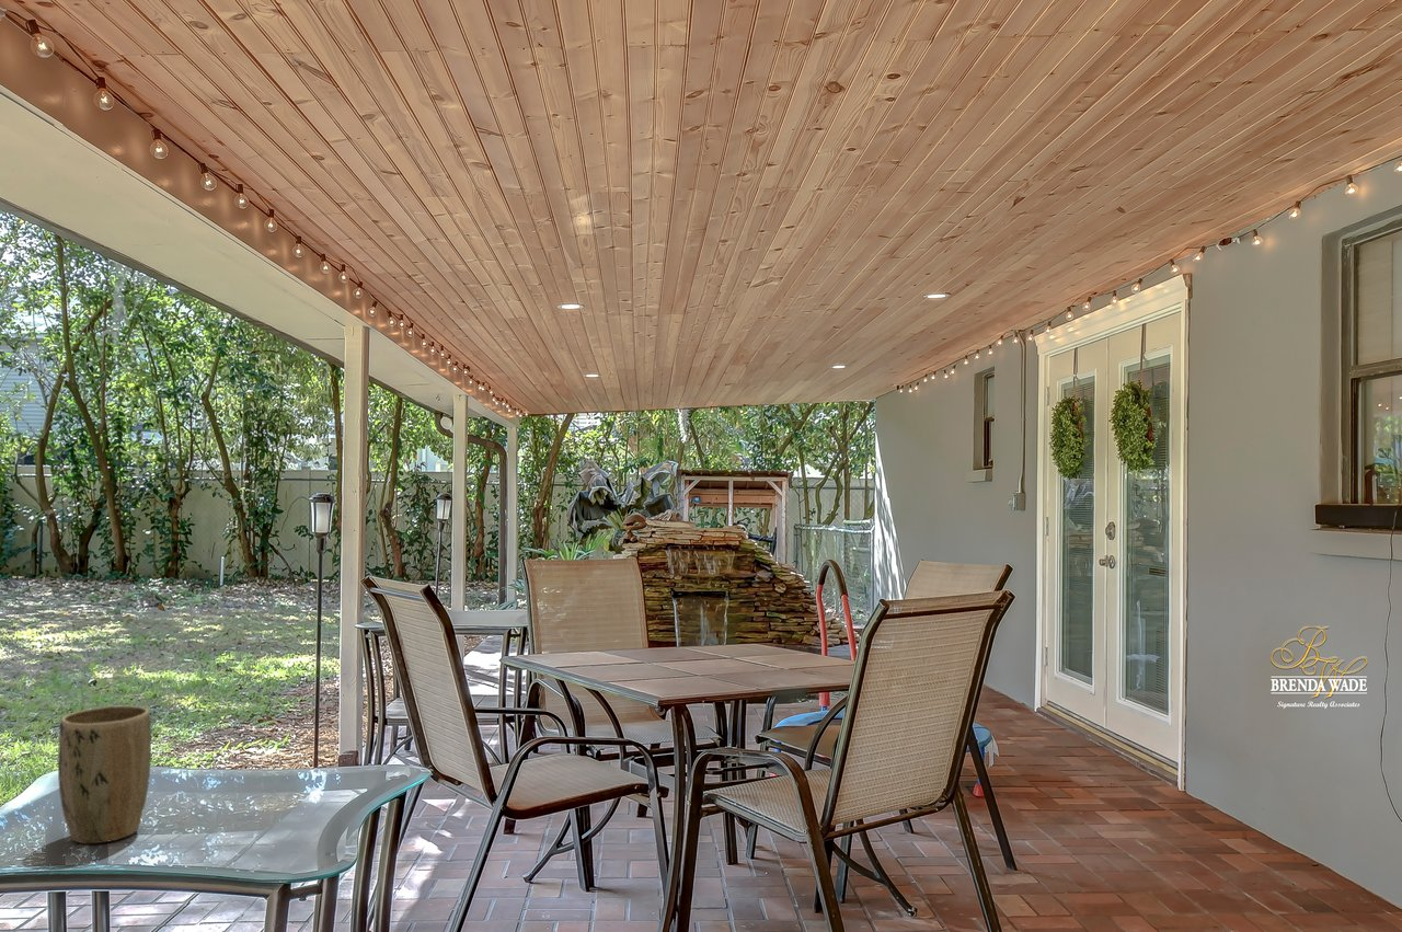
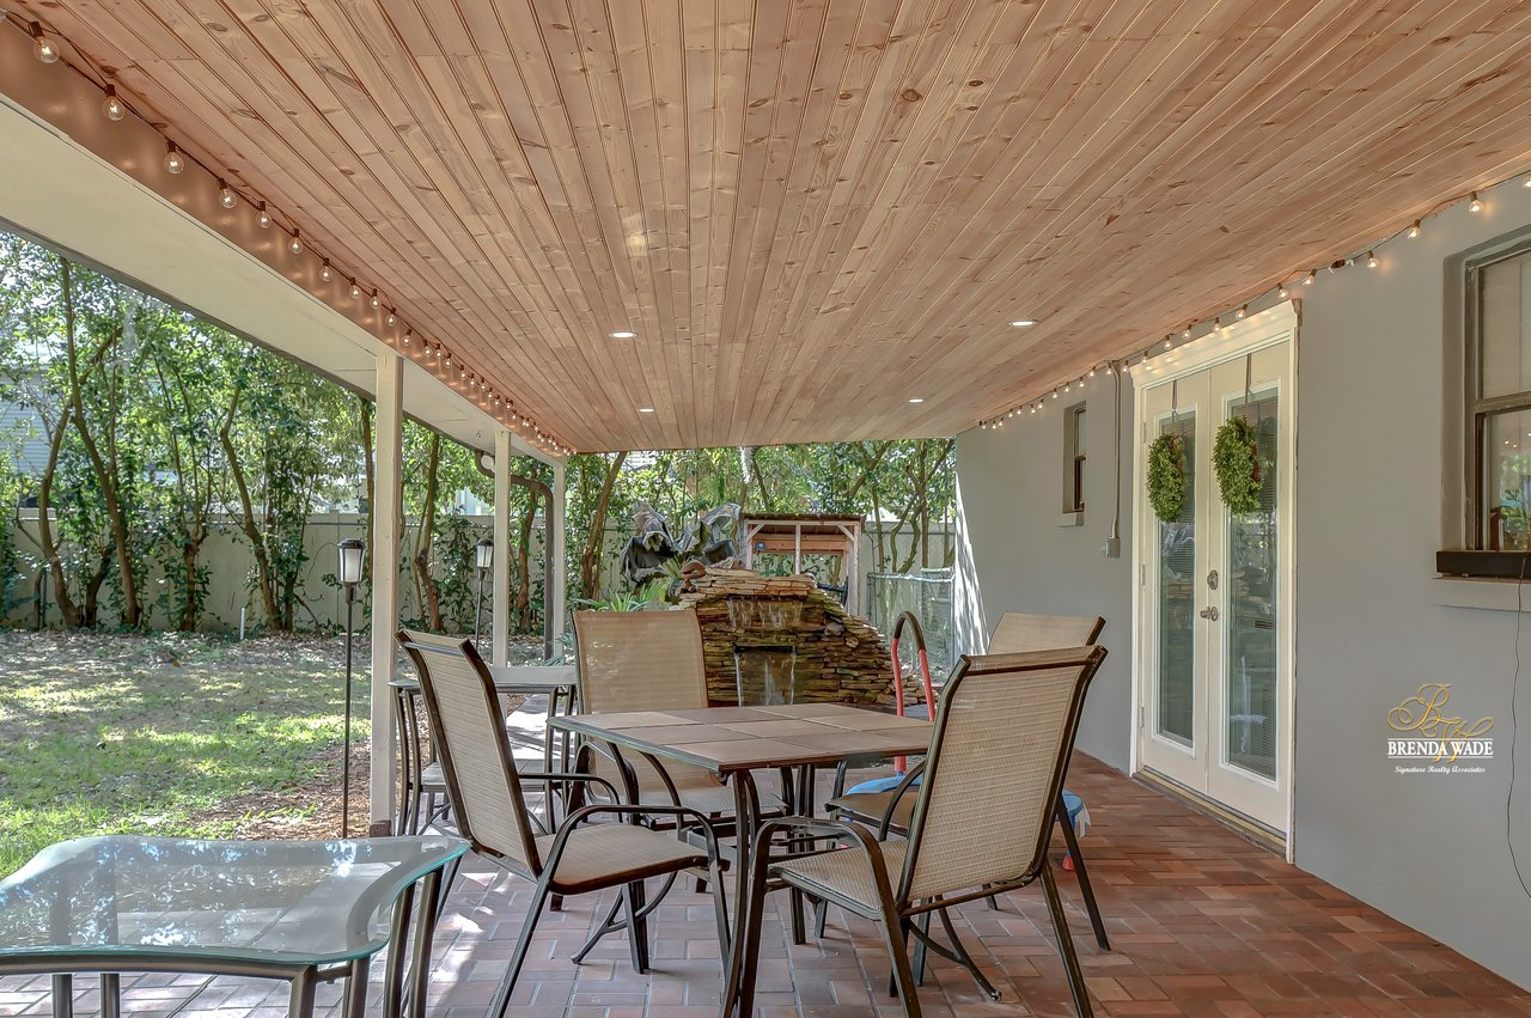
- plant pot (105, 773)
